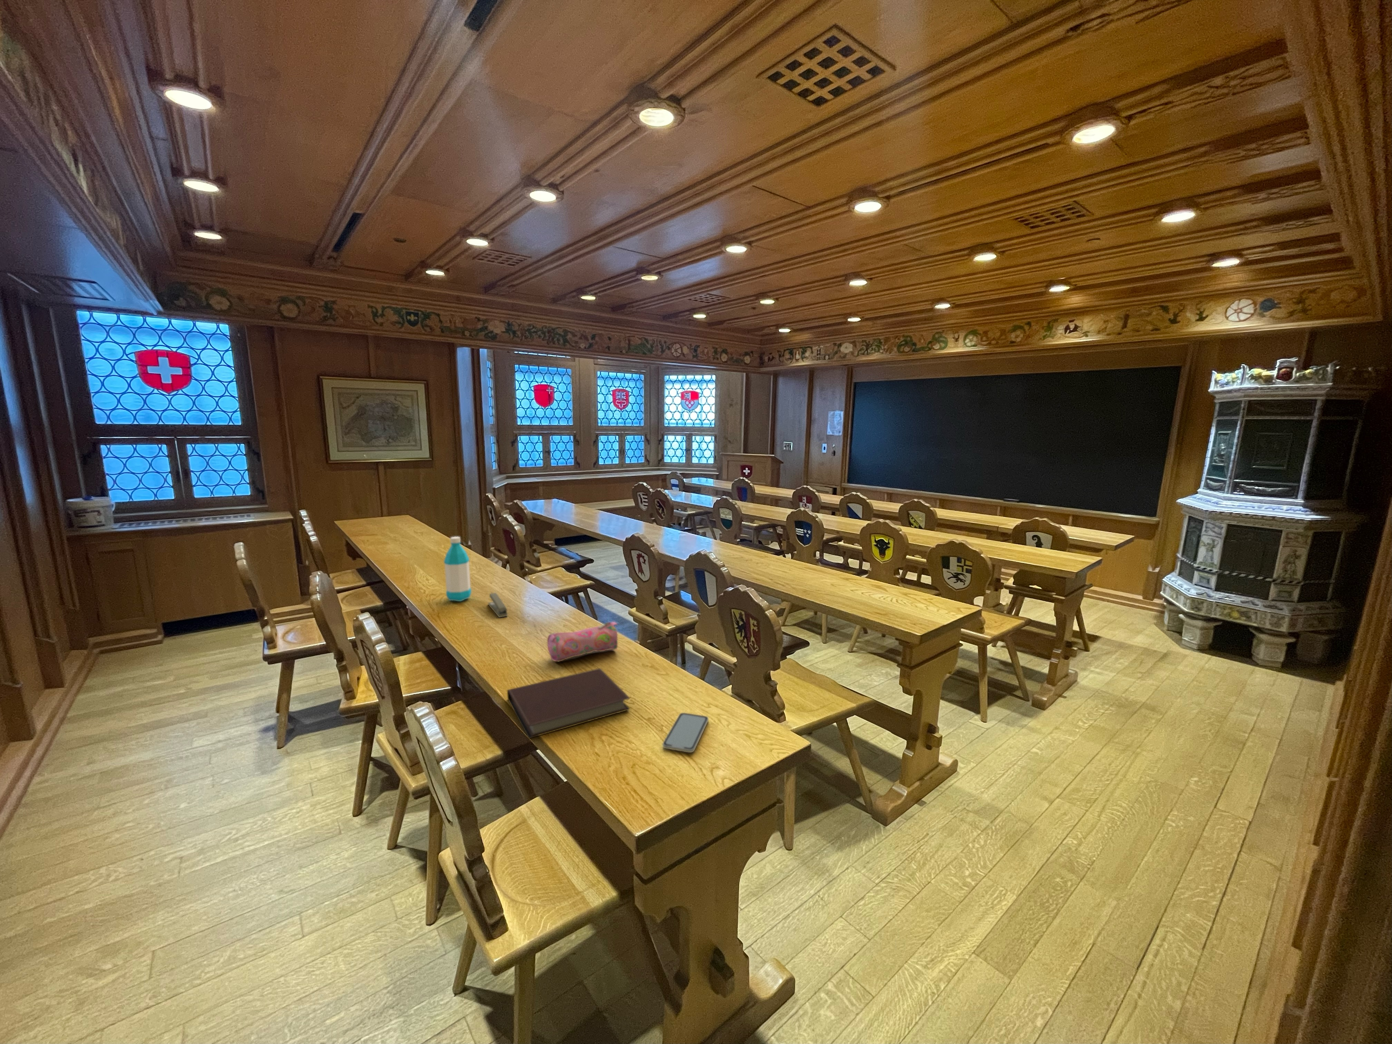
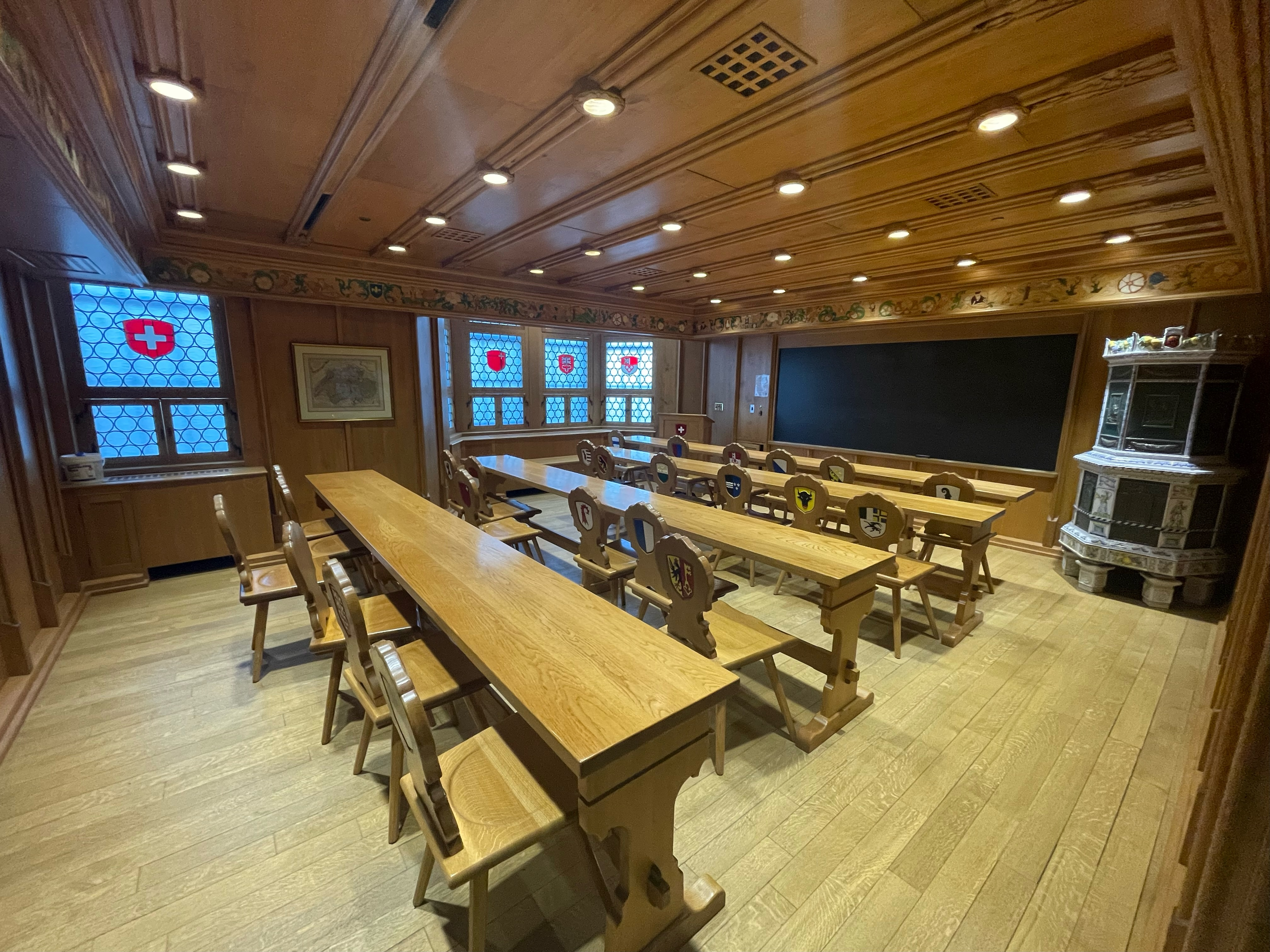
- pencil case (584, 640)
- water bottle (457, 568)
- smartphone (686, 731)
- stapler (498, 604)
- notebook (568, 699)
